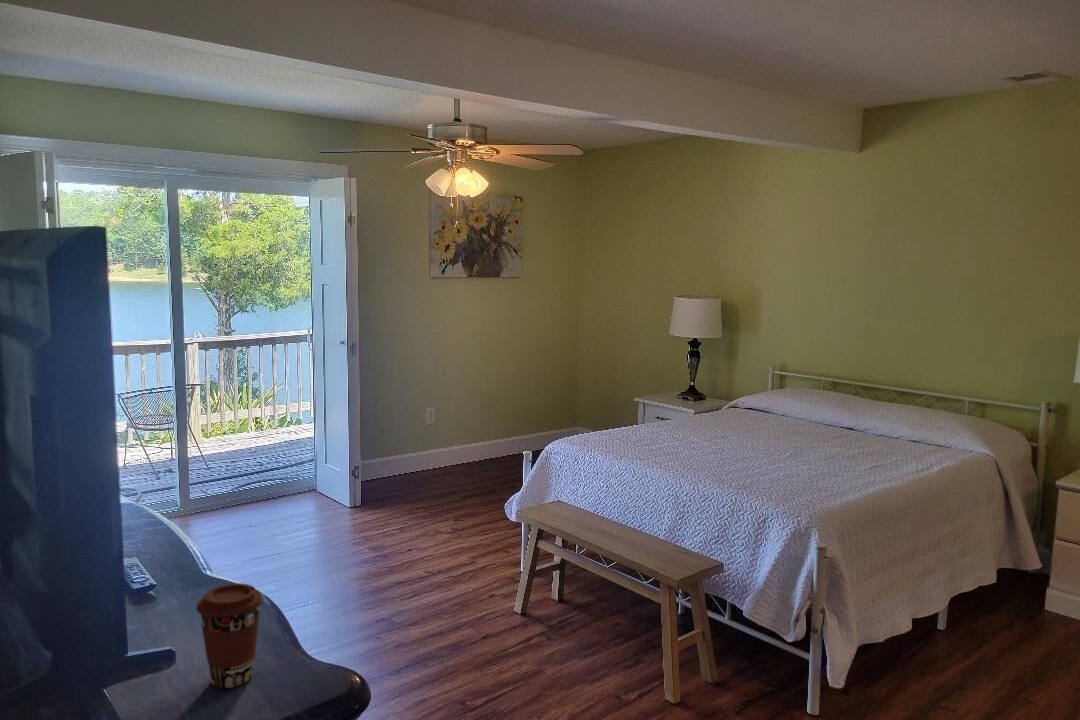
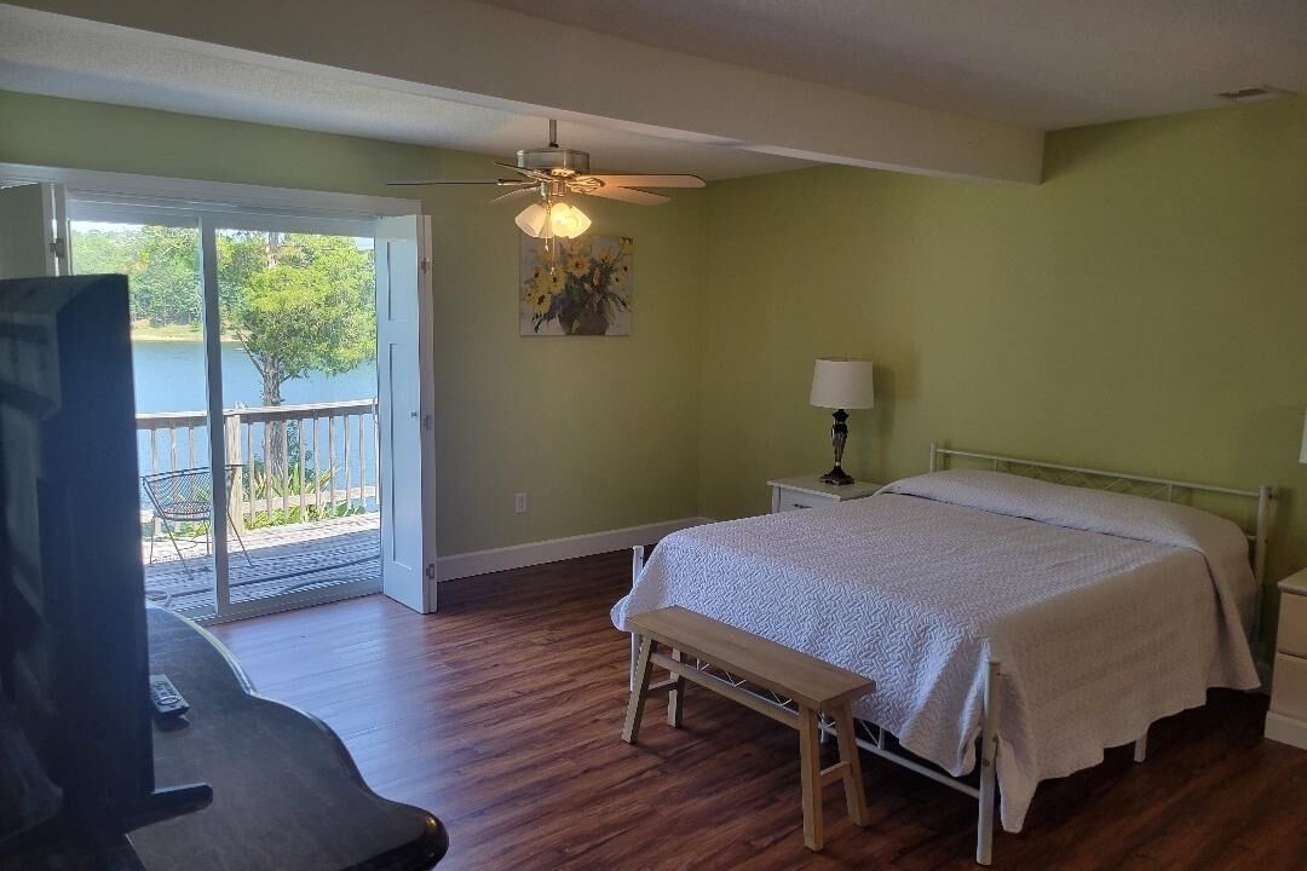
- coffee cup (231, 635)
